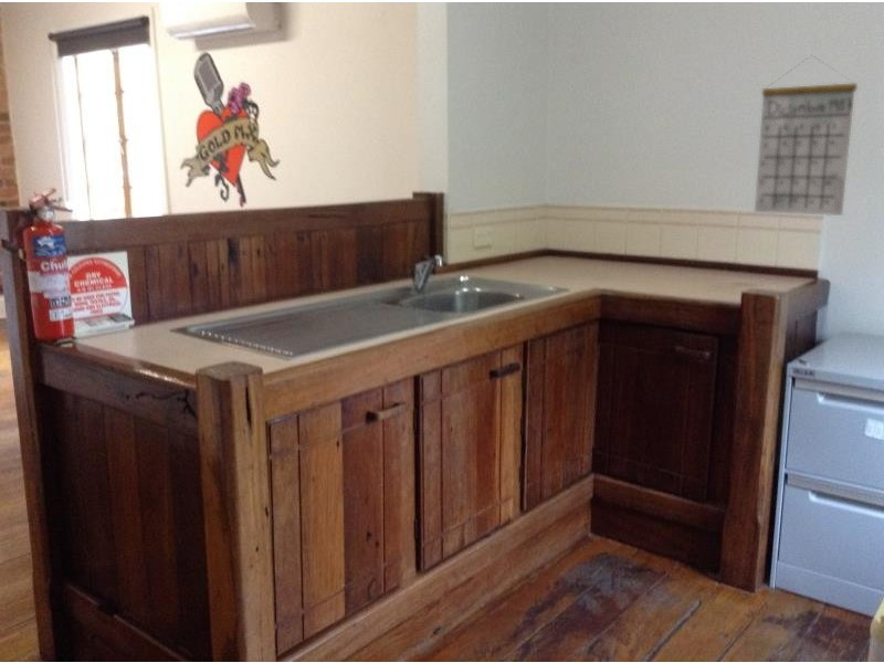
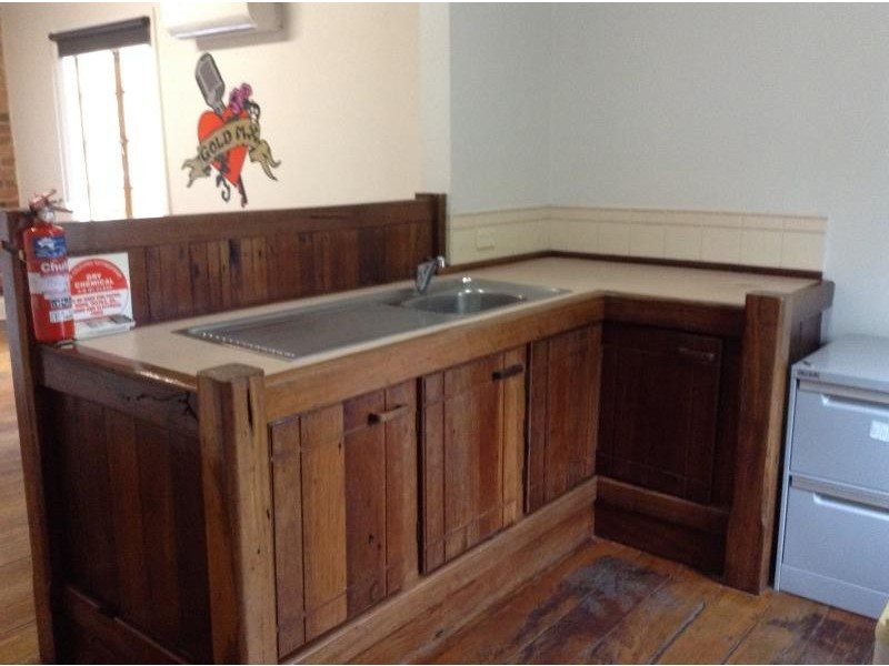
- calendar (803, 135)
